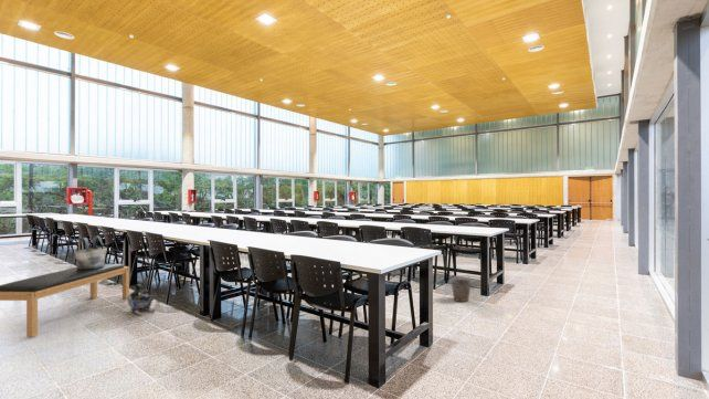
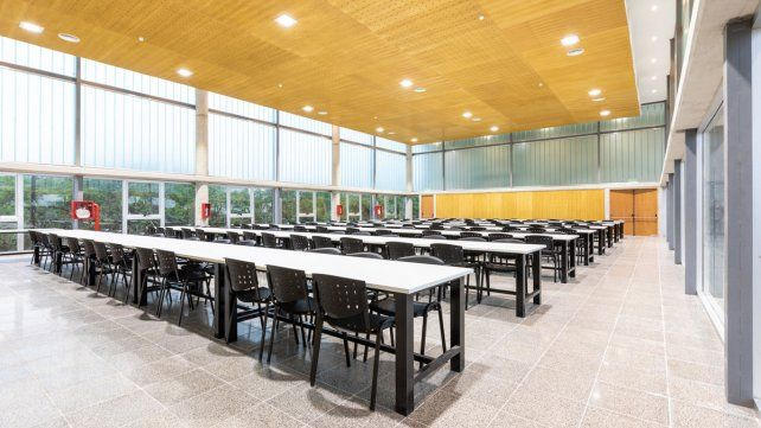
- shopping bag (91, 252)
- bench (66, 290)
- waste bin (141, 298)
- bucket (461, 284)
